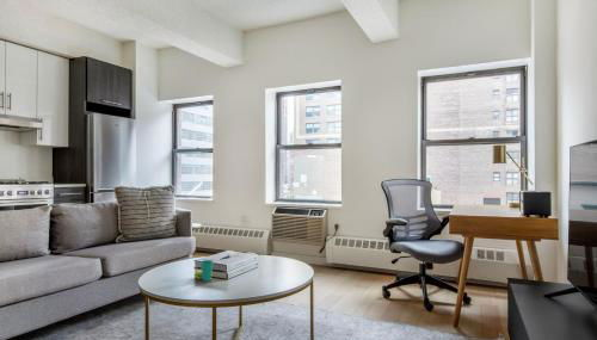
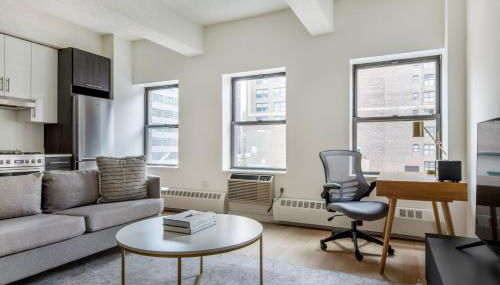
- cup (203, 270)
